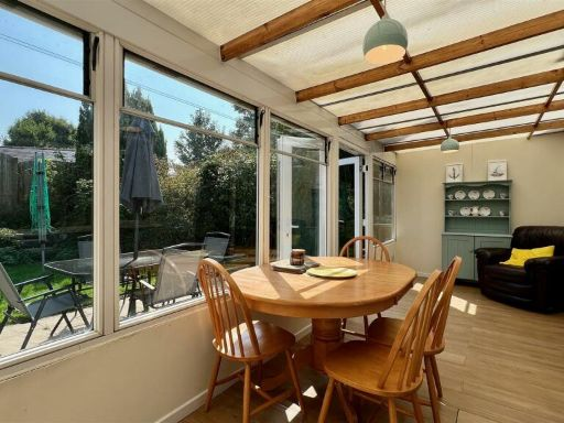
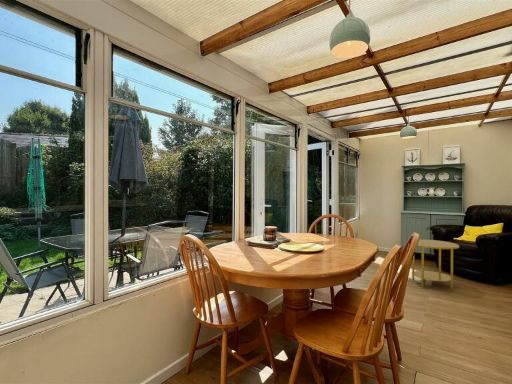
+ side table (431, 271)
